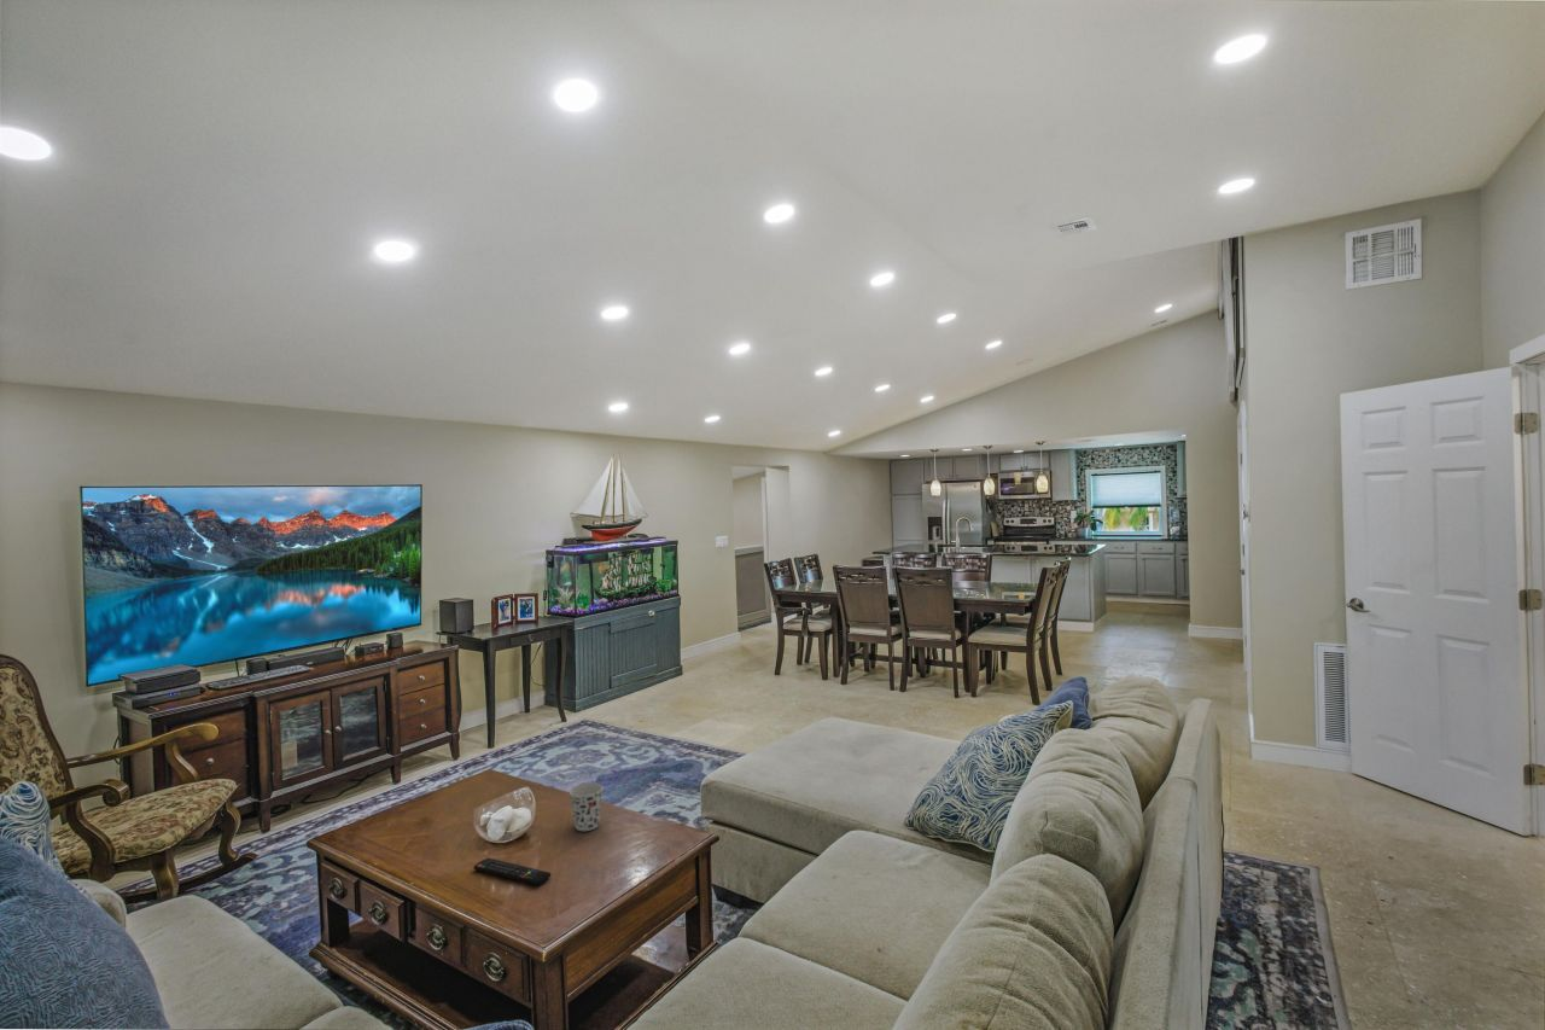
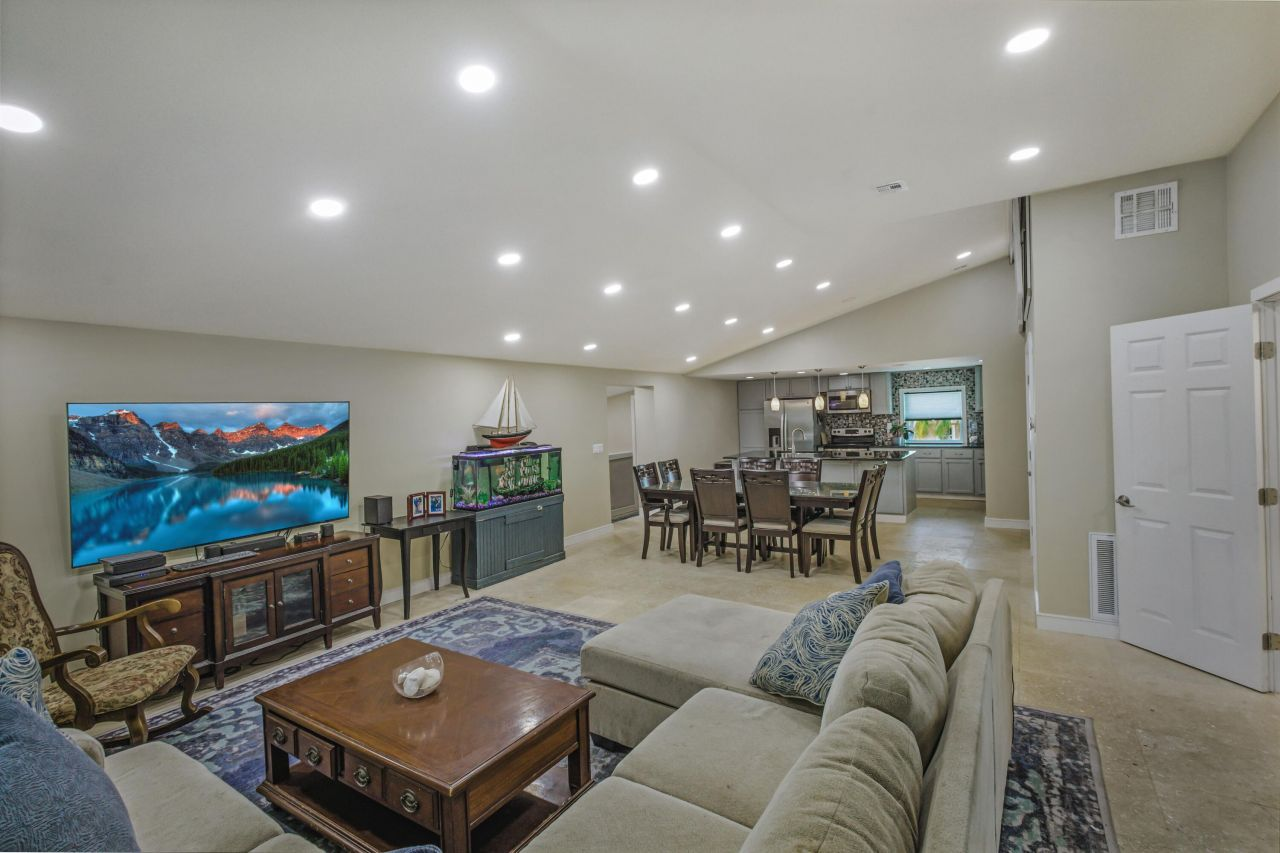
- cup (587, 807)
- remote control (511, 872)
